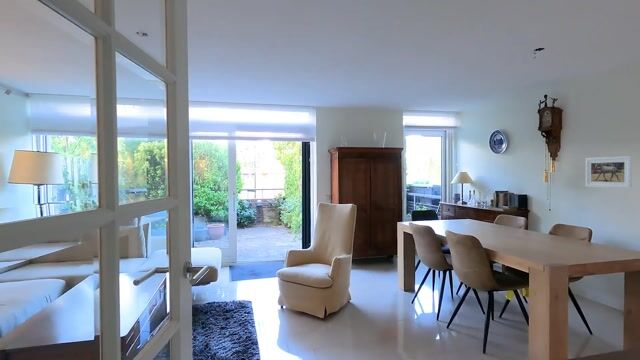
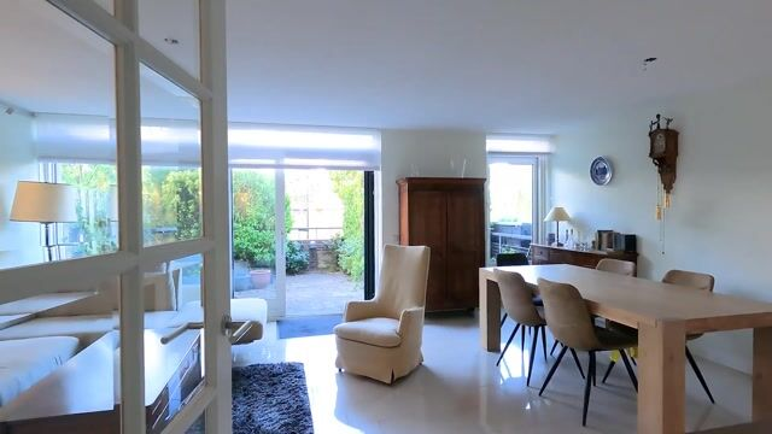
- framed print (607, 172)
